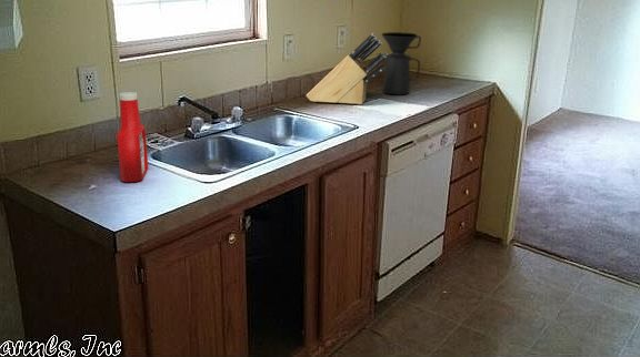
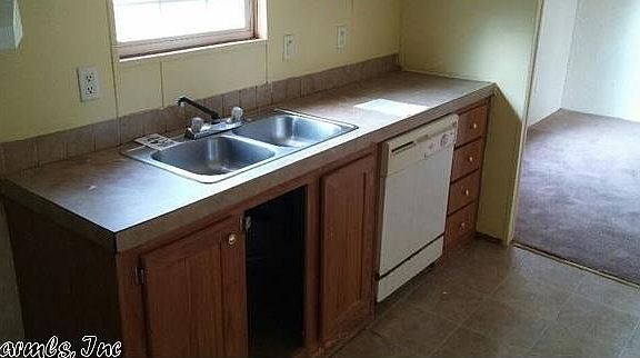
- soap bottle (131, 134)
- coffee maker (398, 63)
- knife block (347, 68)
